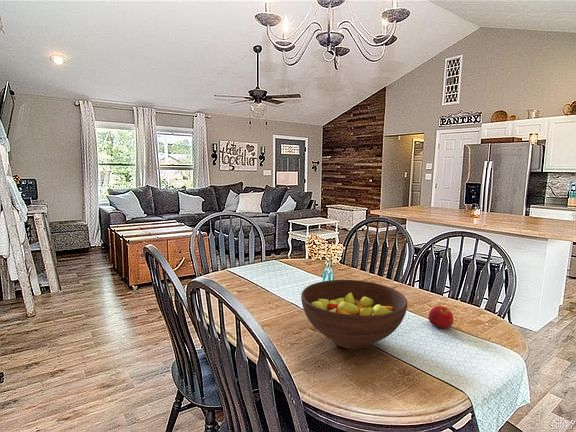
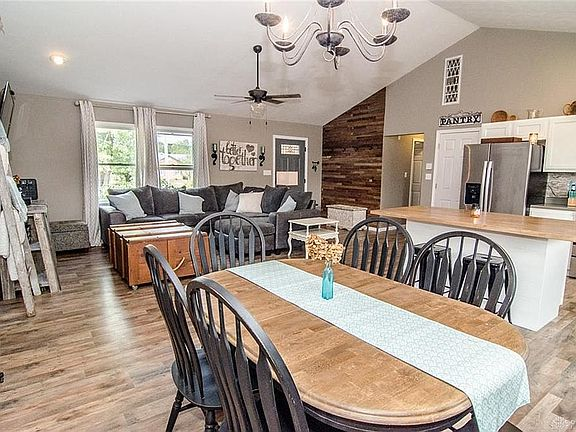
- fruit bowl (352, 318)
- apple (441, 315)
